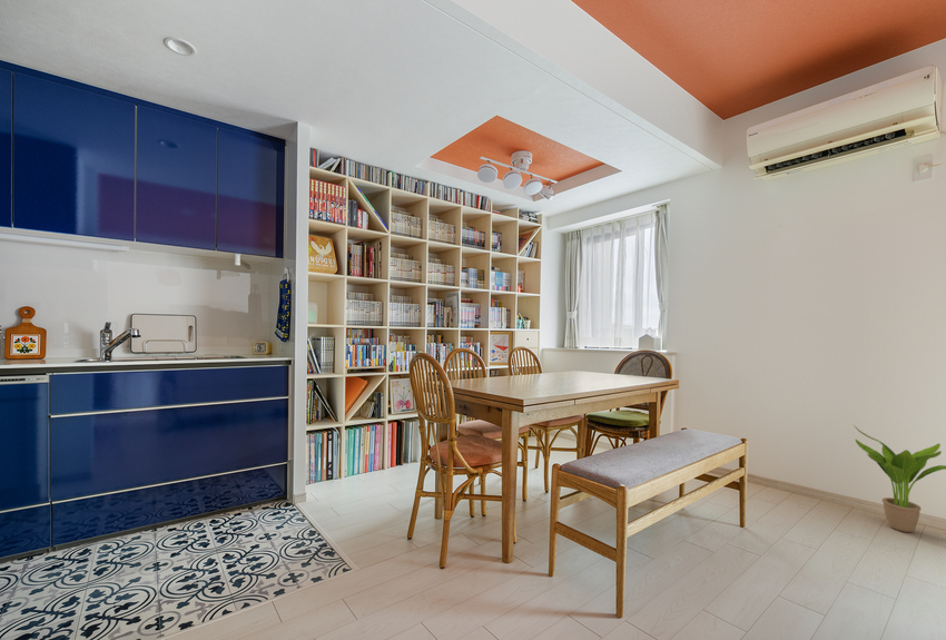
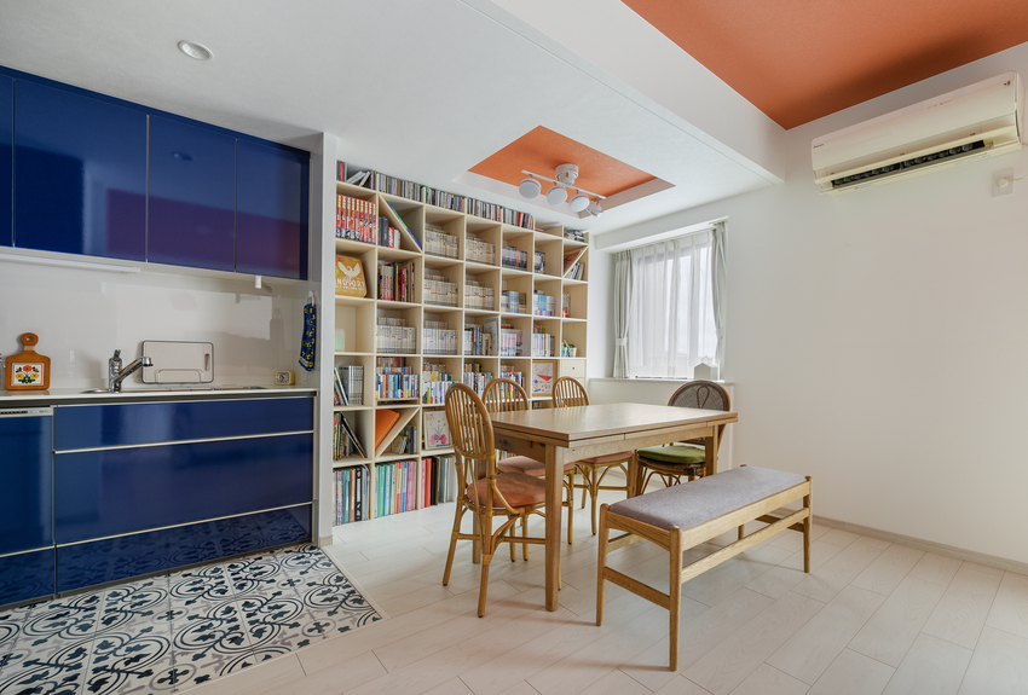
- potted plant (903, 480)
